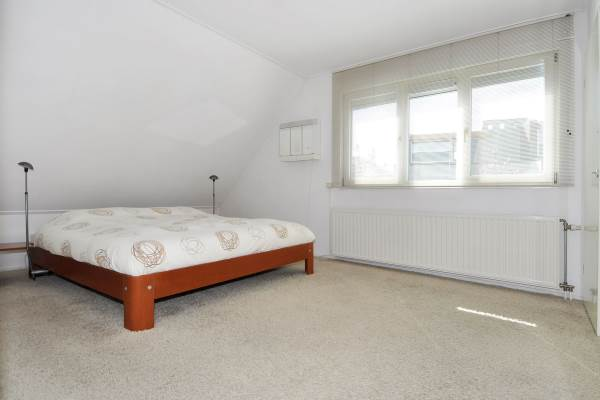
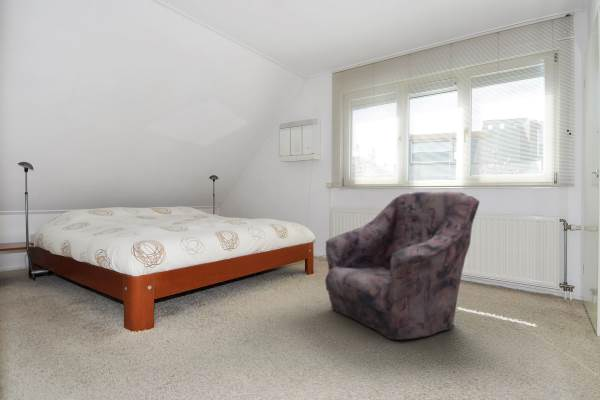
+ armchair (397, 253)
